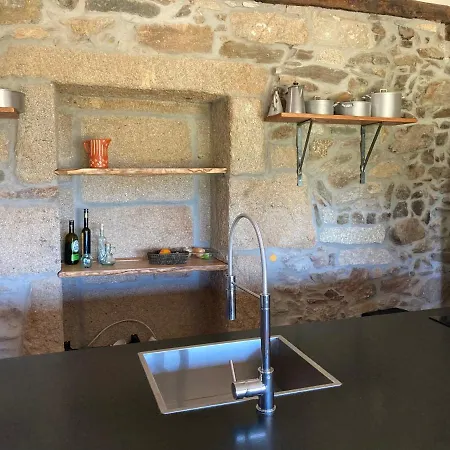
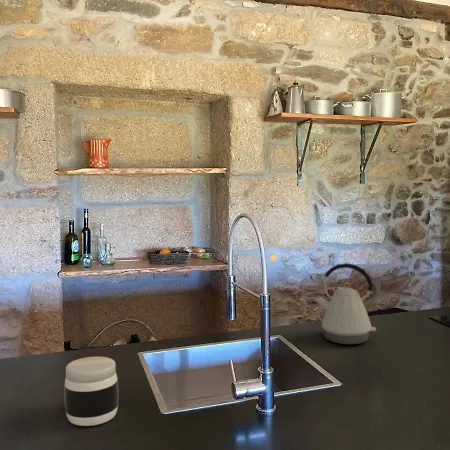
+ kettle (344, 301)
+ jar (91, 389)
